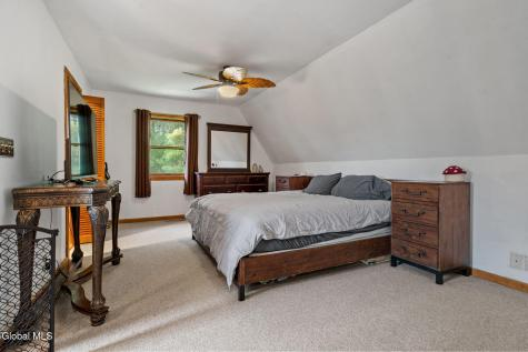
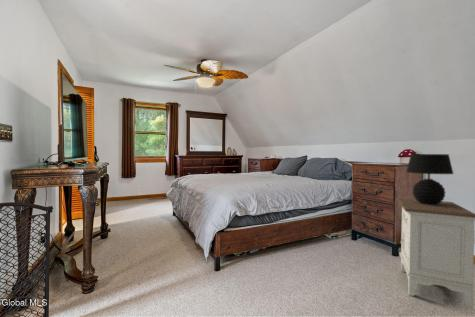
+ table lamp (428, 178)
+ nightstand (429, 245)
